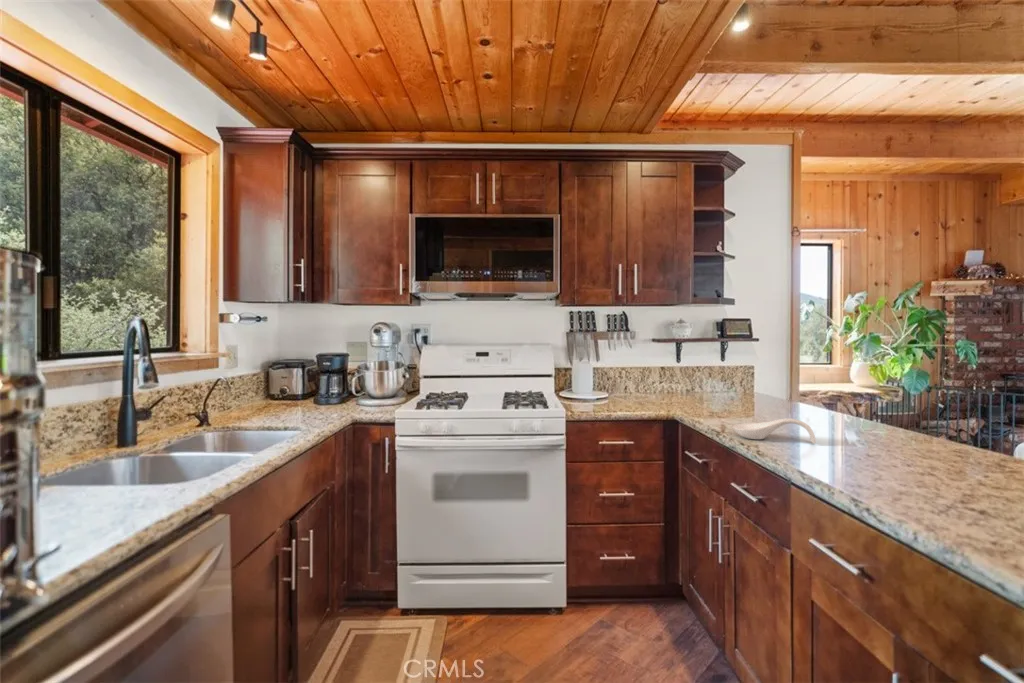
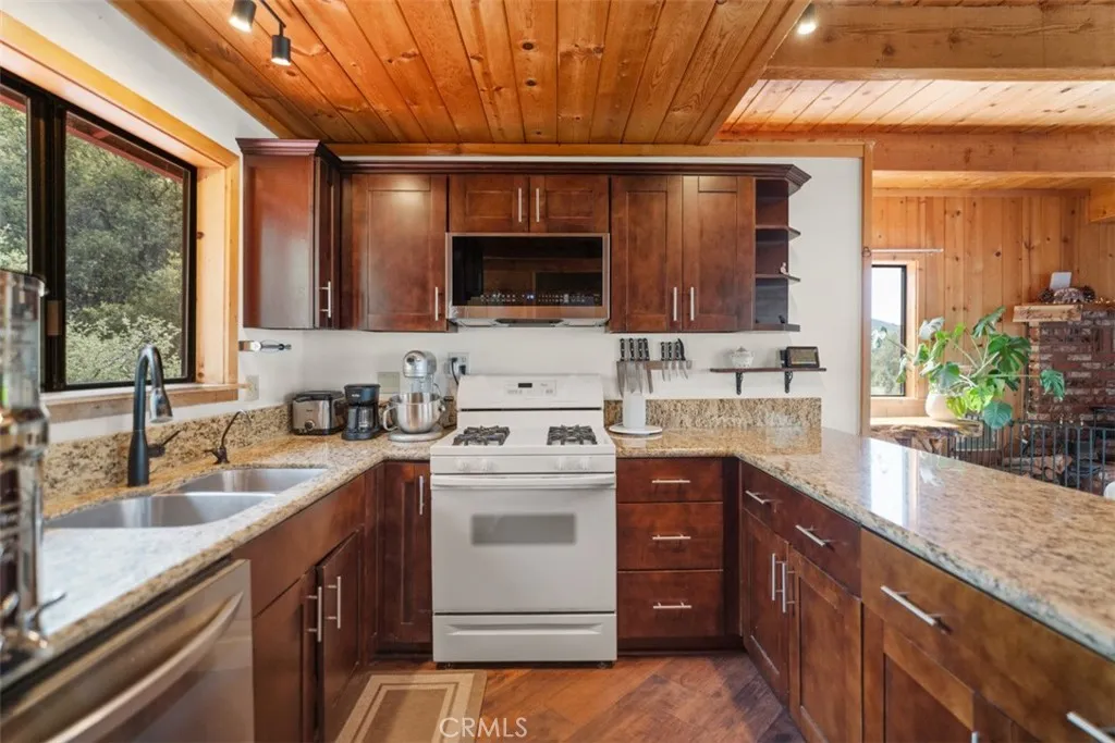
- spoon rest (772, 428)
